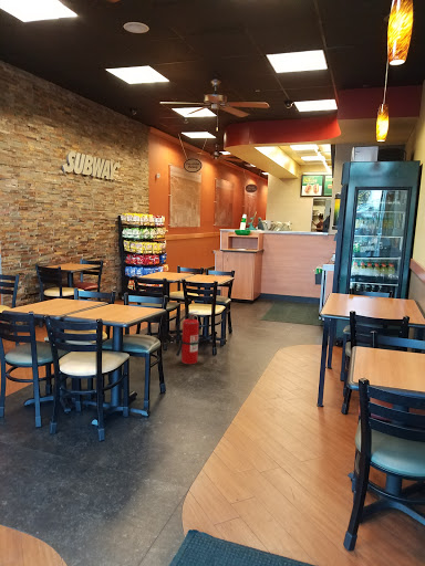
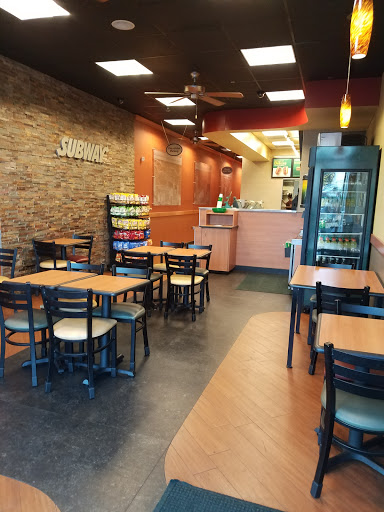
- fire extinguisher (187, 336)
